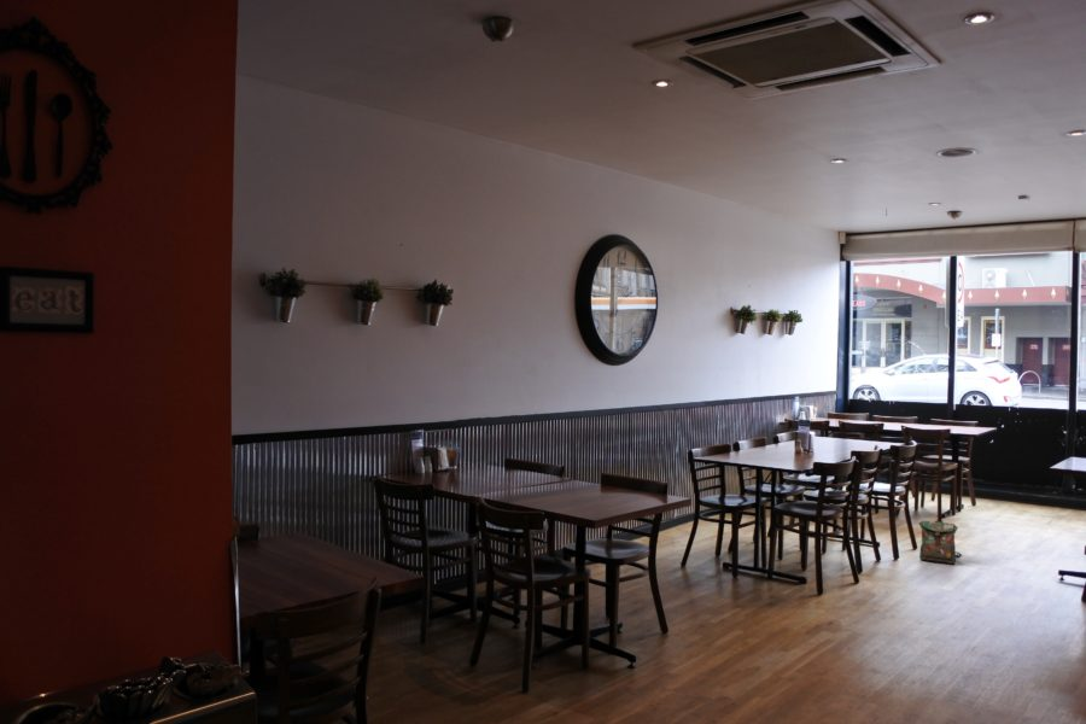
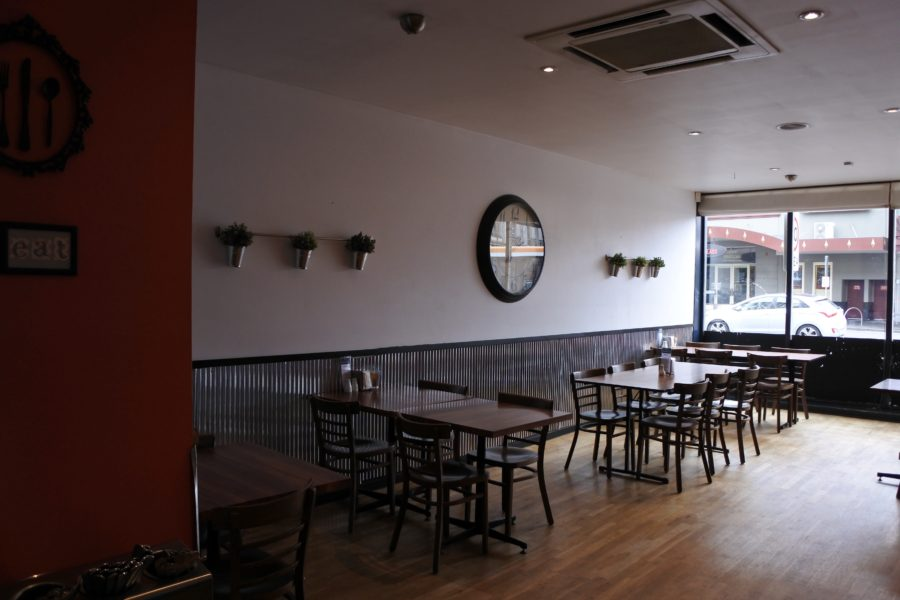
- backpack (940, 539)
